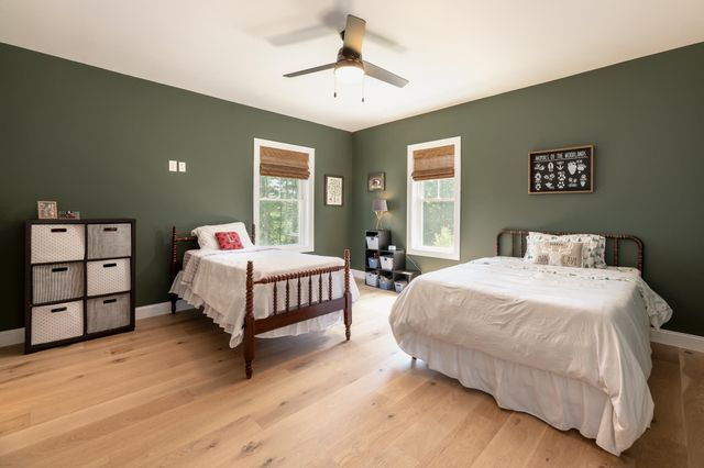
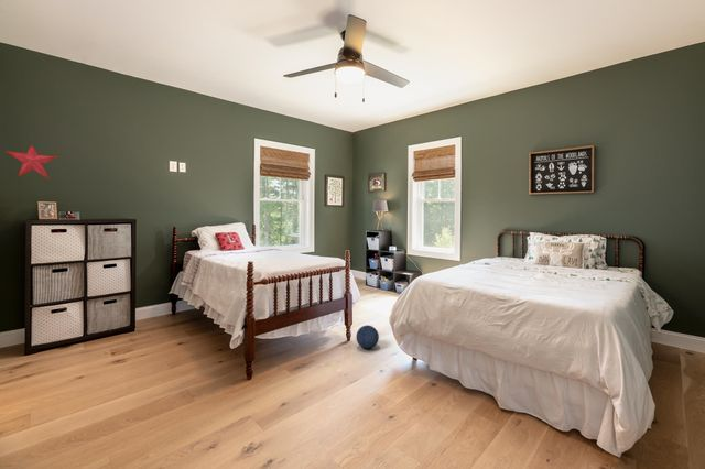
+ decorative star (32, 161)
+ ball (367, 337)
